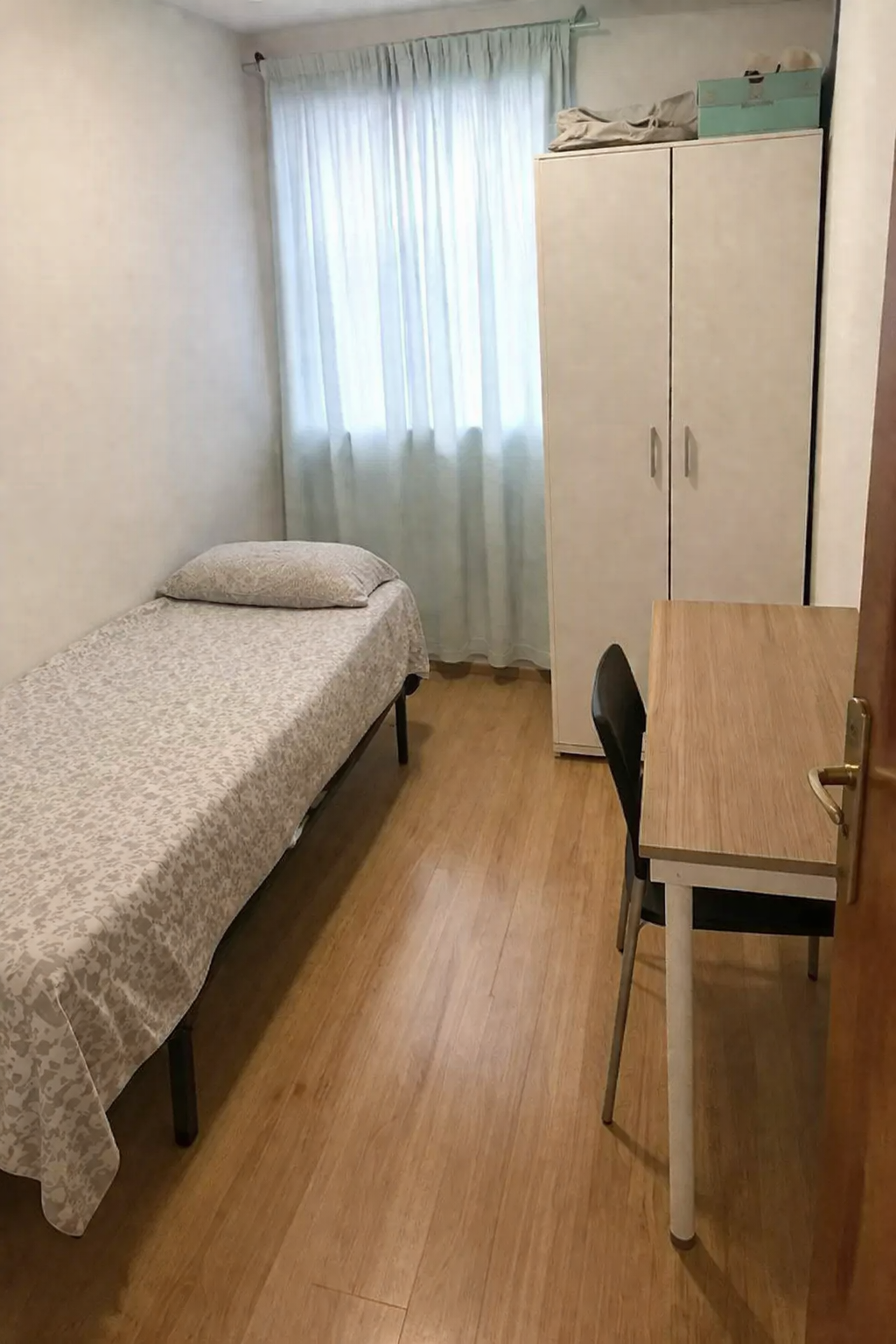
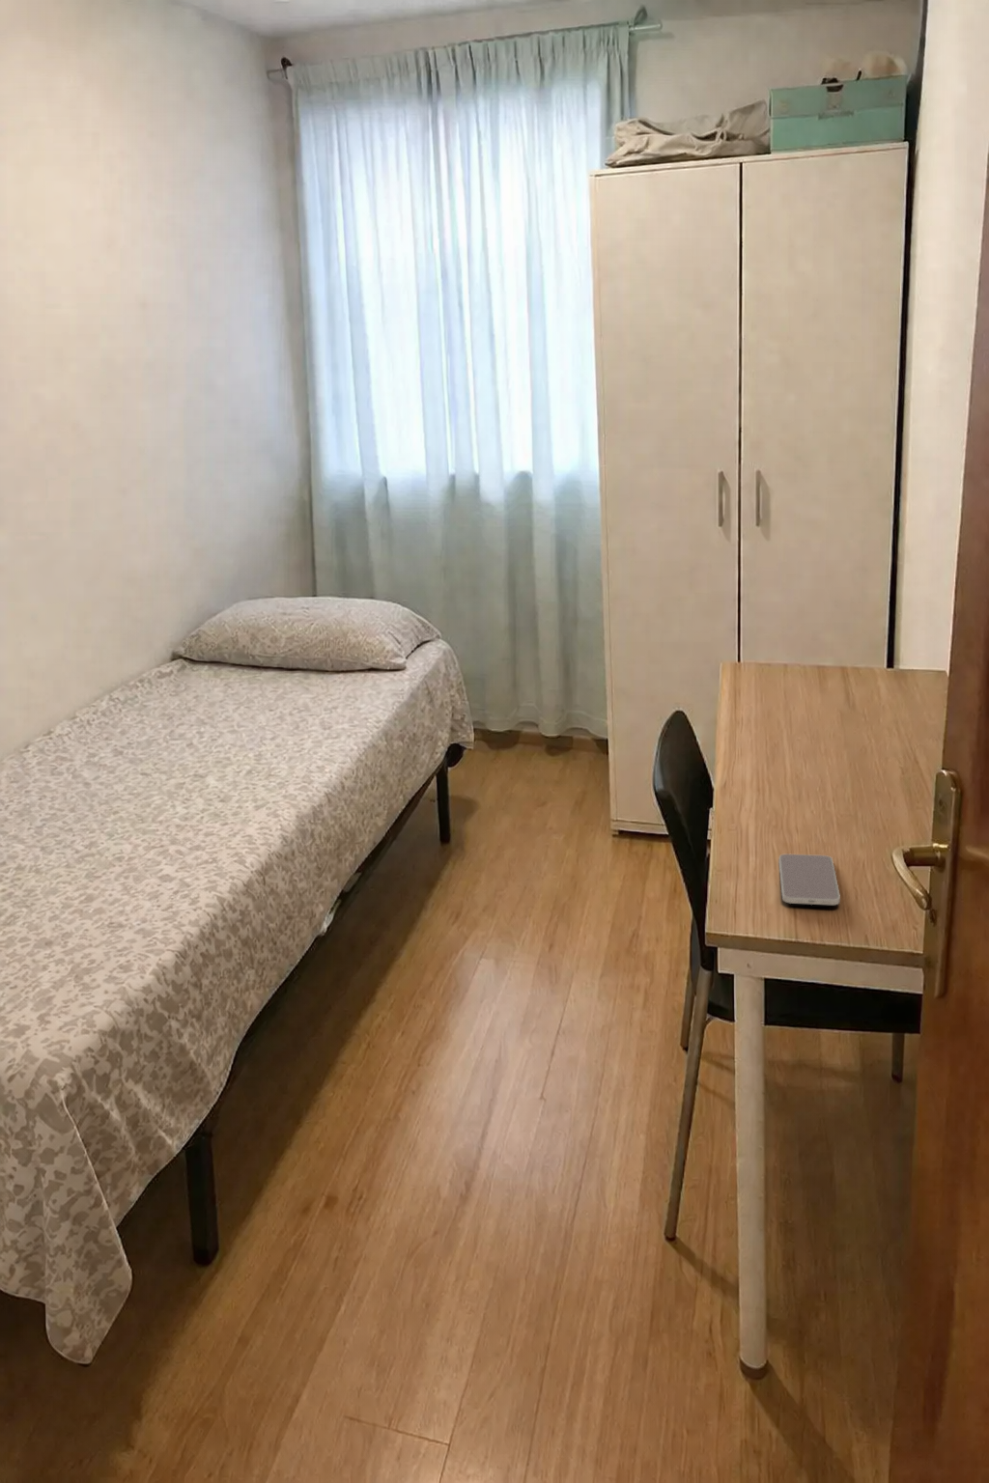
+ smartphone (808, 877)
